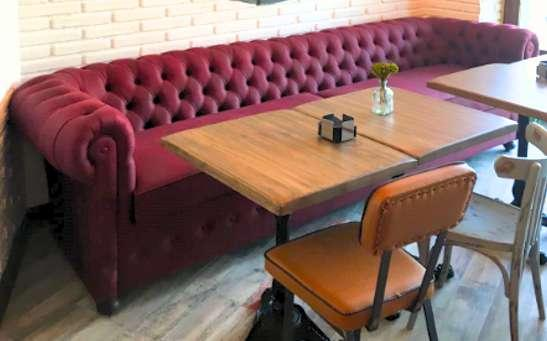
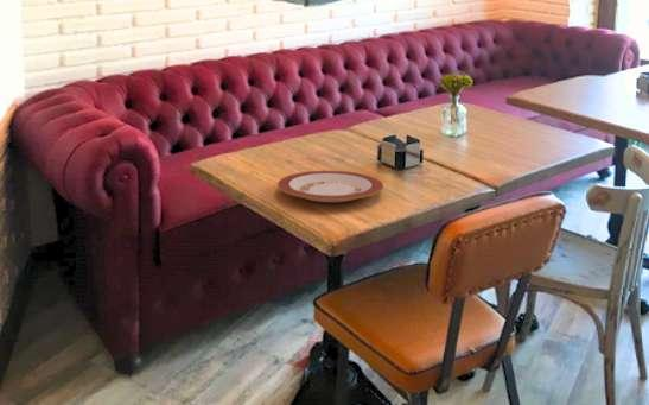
+ plate (330, 188)
